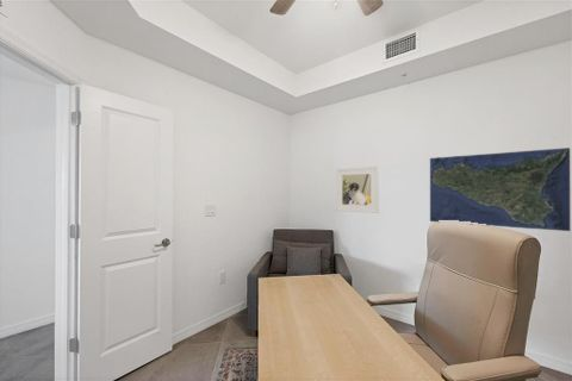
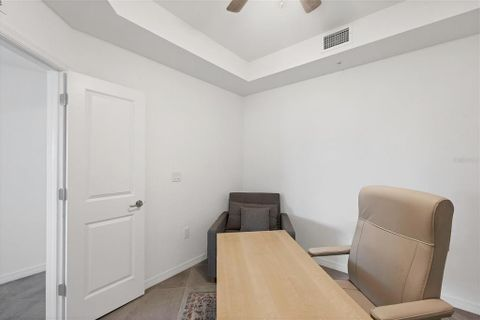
- map (490, 189)
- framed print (356, 189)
